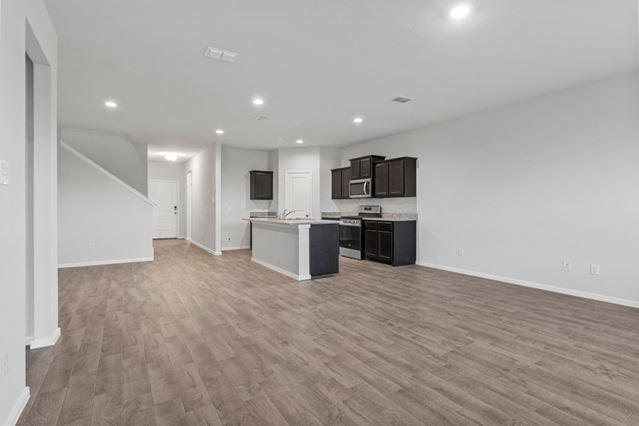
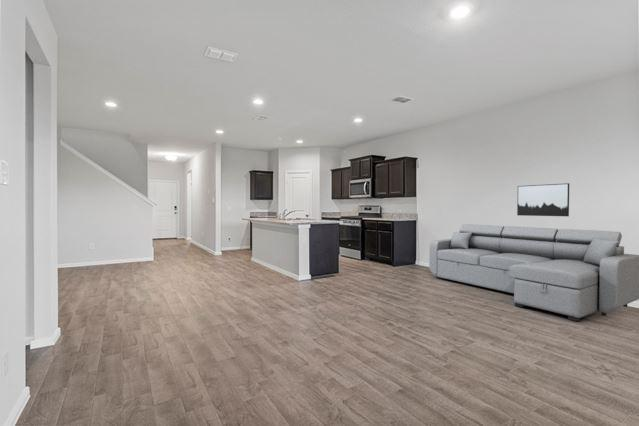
+ wall art (541, 200)
+ sofa (507, 260)
